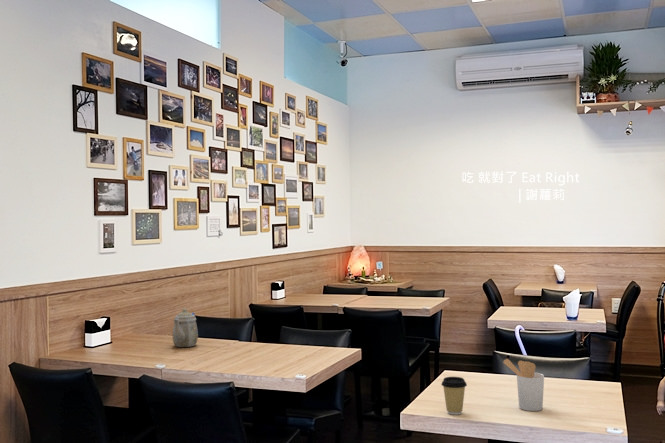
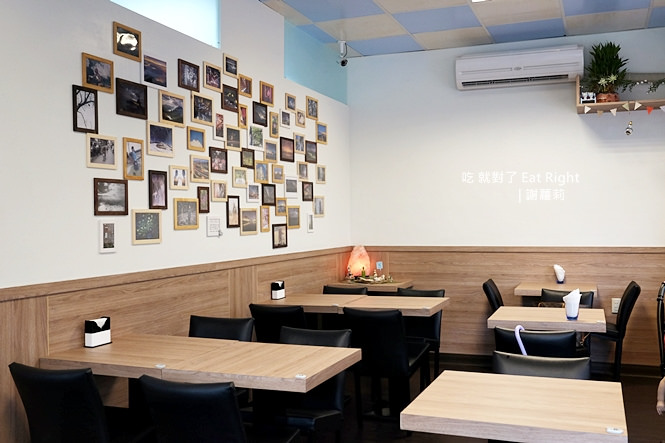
- teapot (185, 327)
- coffee cup (454, 395)
- utensil holder (523, 383)
